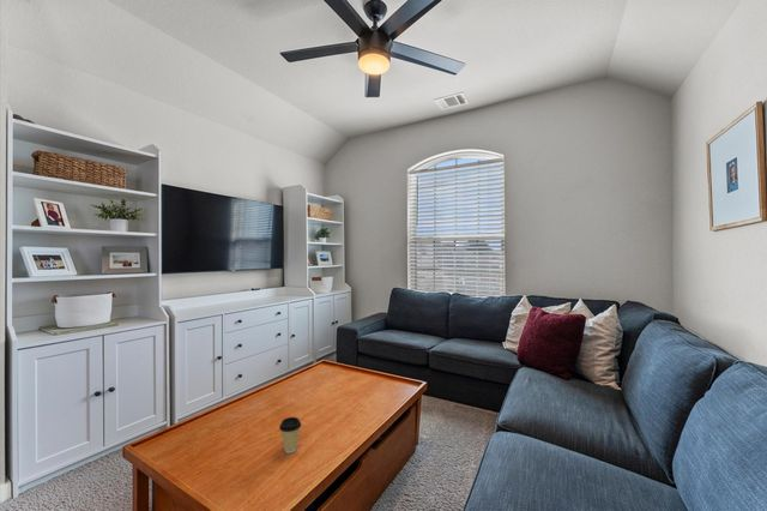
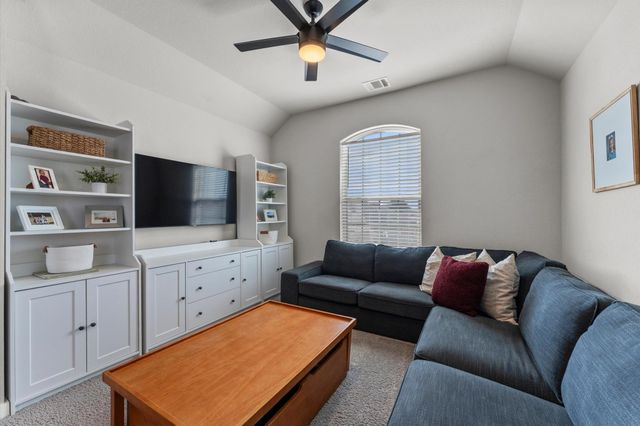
- coffee cup (290, 435)
